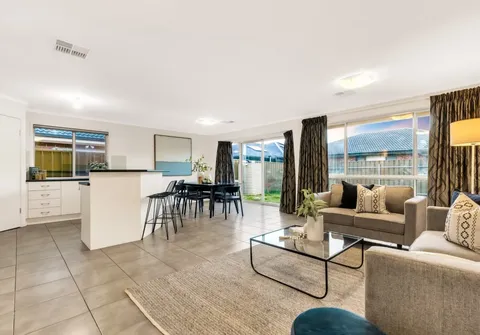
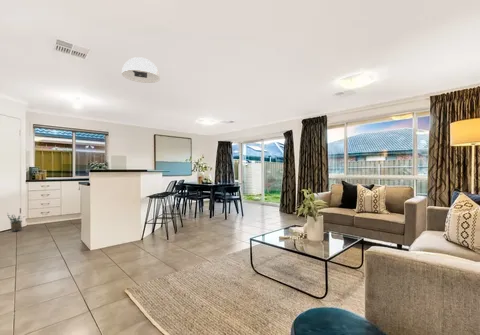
+ potted plant (14, 221)
+ ceiling light (141, 67)
